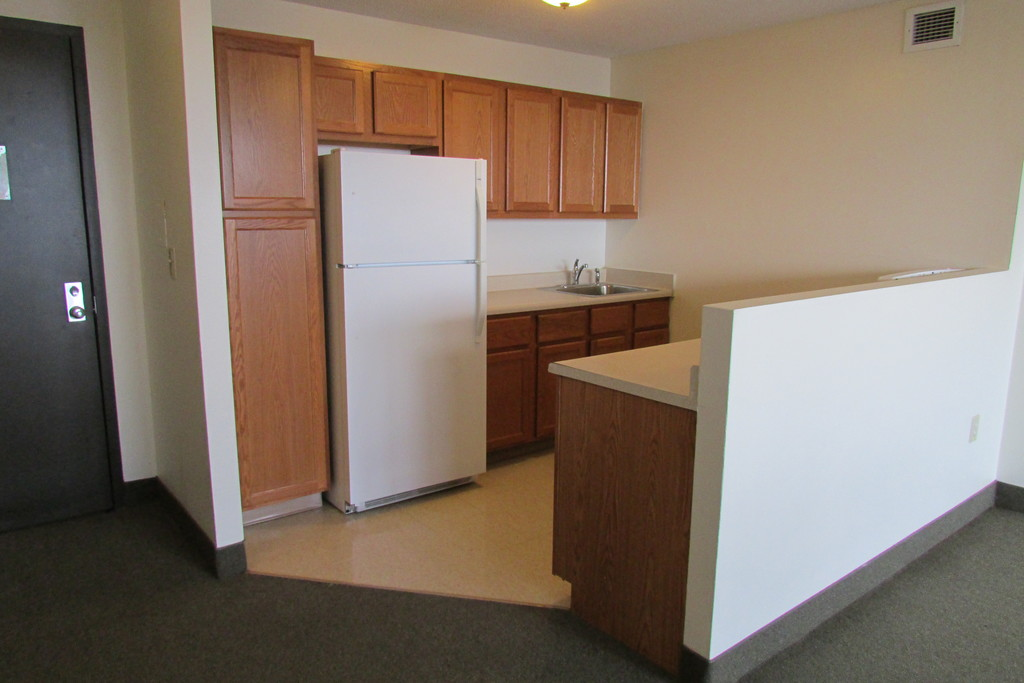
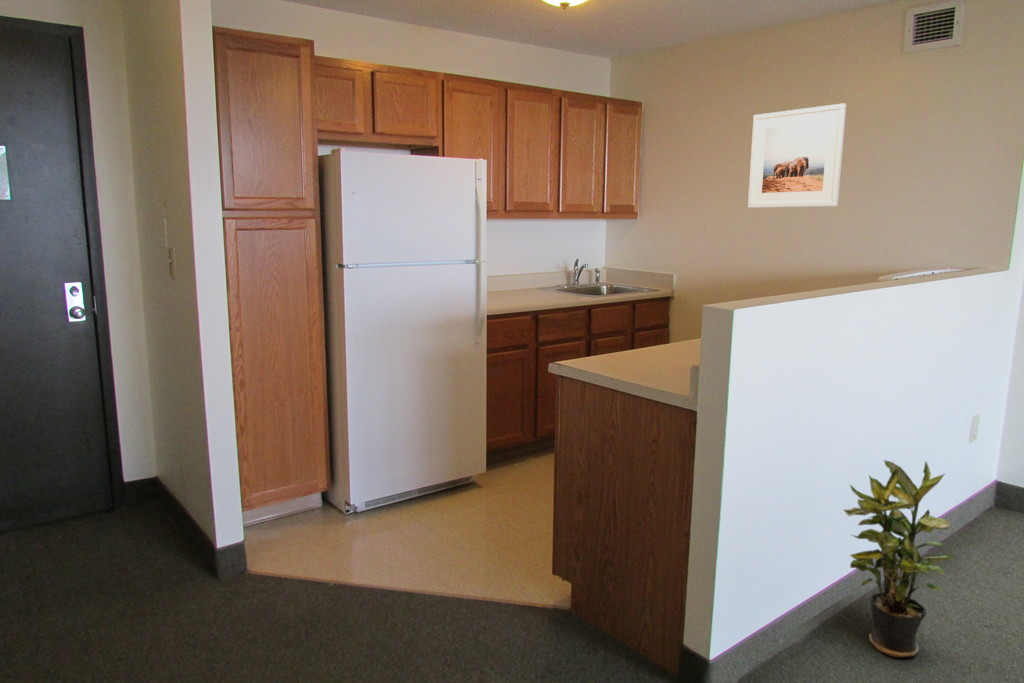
+ potted plant (893, 557)
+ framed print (794, 158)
